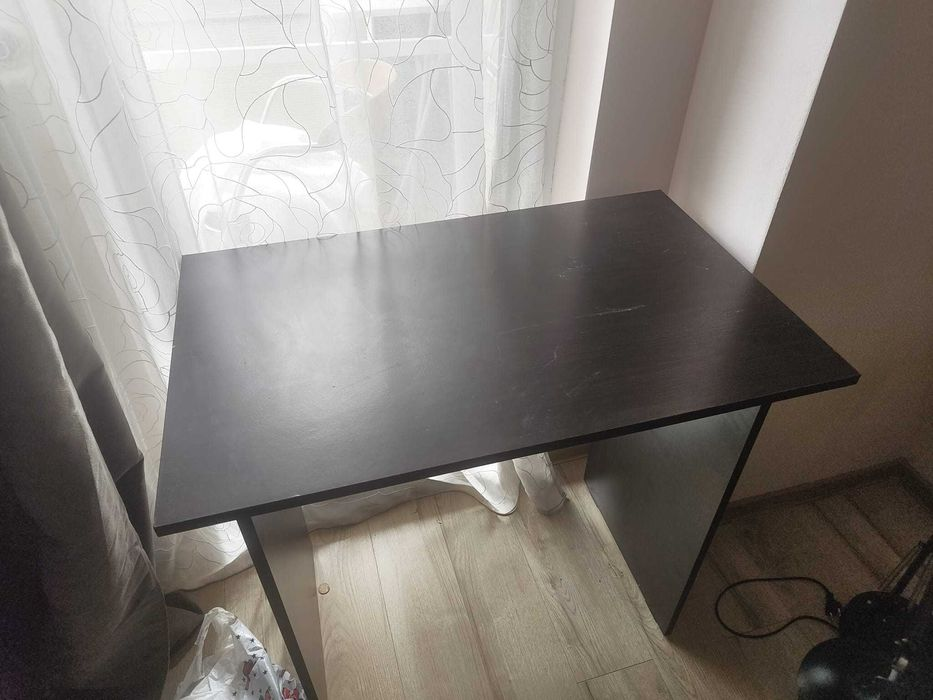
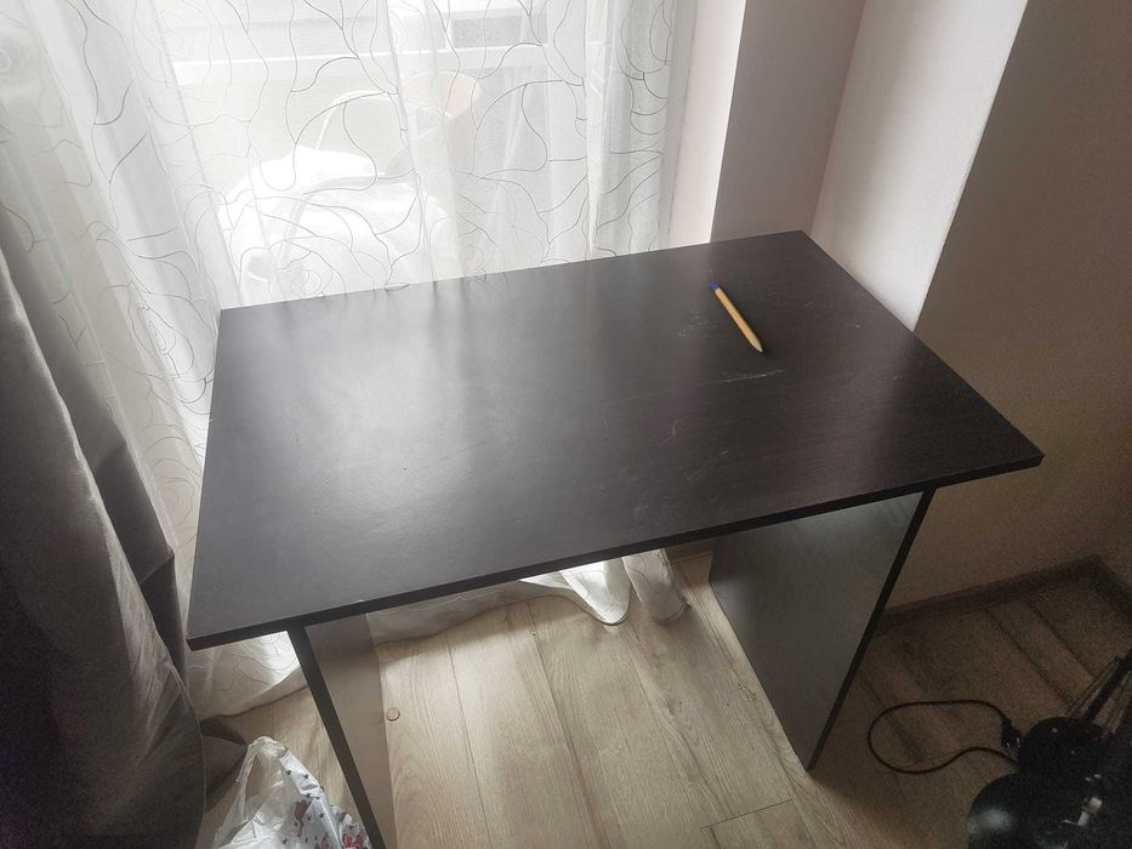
+ pencil (735, 314)
